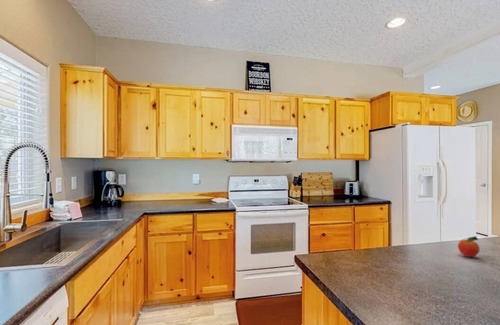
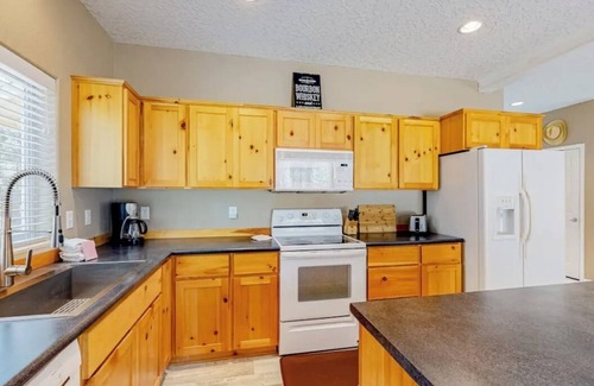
- fruit (468, 245)
